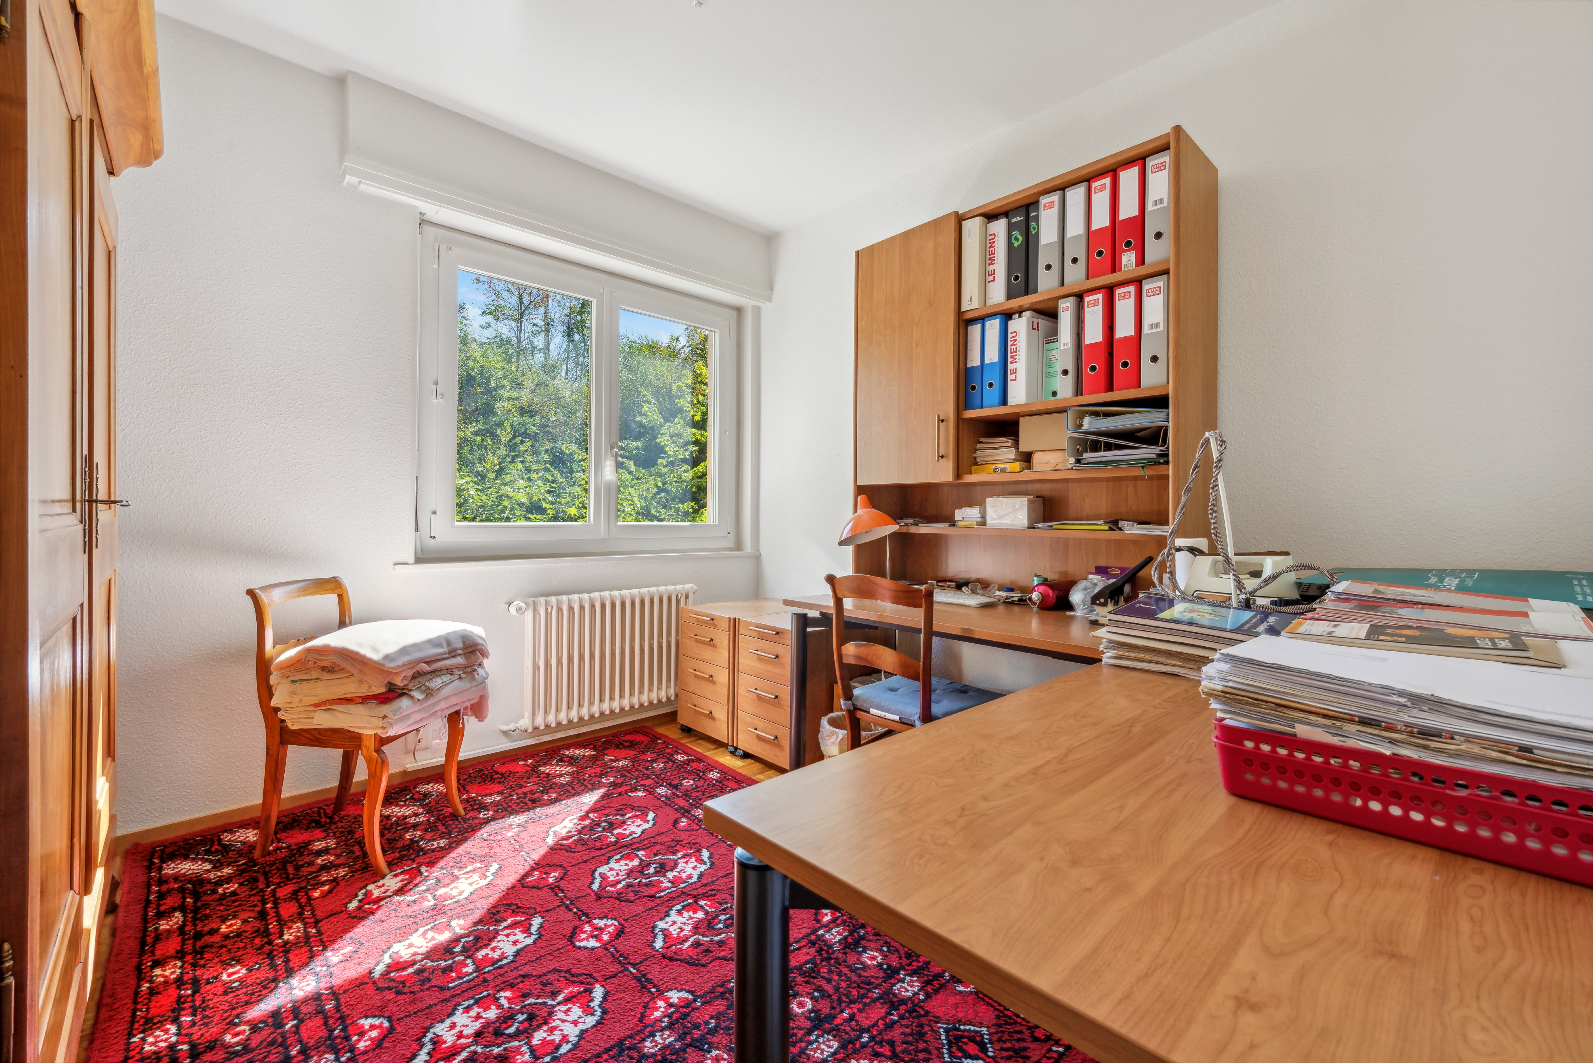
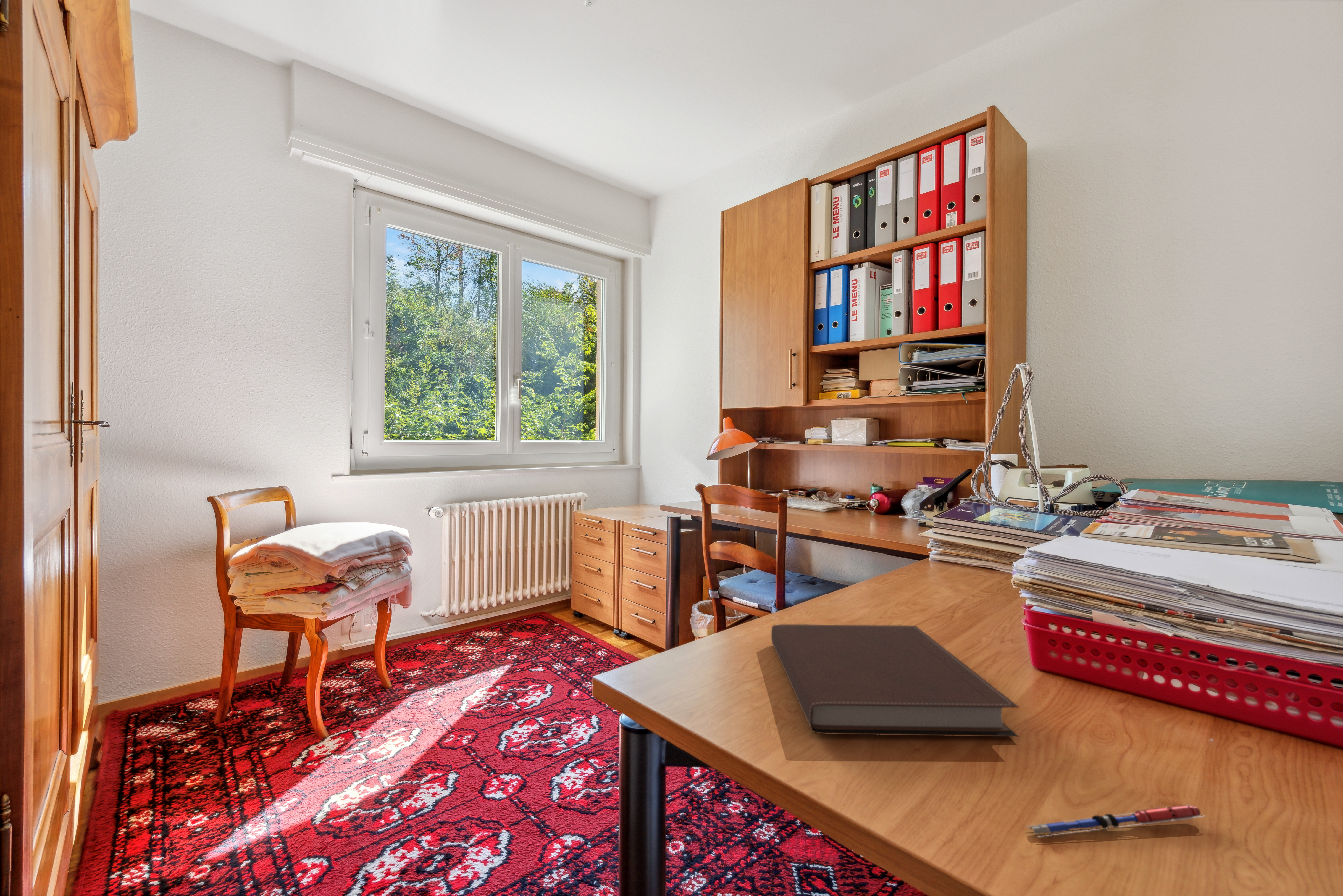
+ pen (1115, 818)
+ notebook (872, 670)
